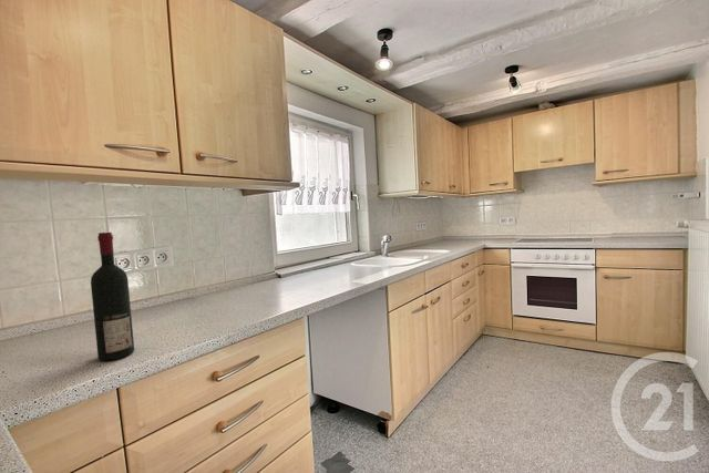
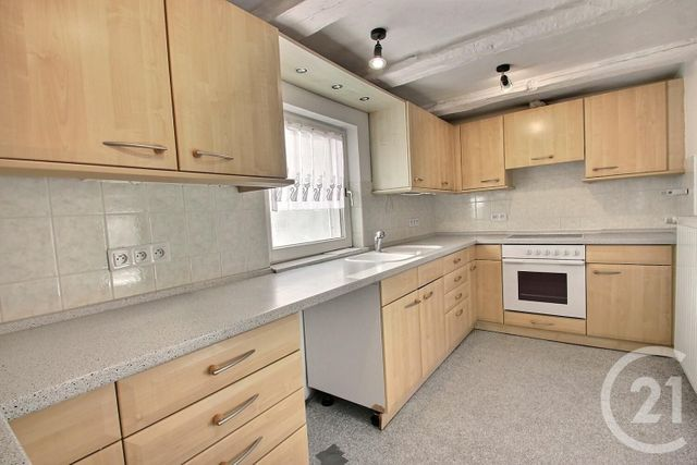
- alcohol (111, 294)
